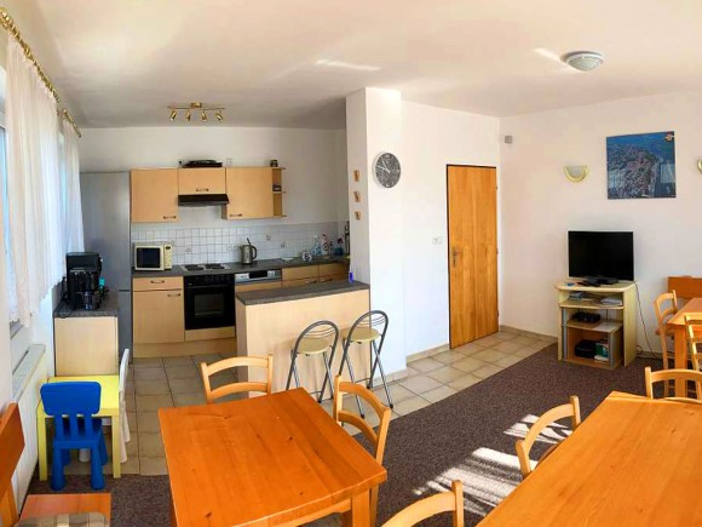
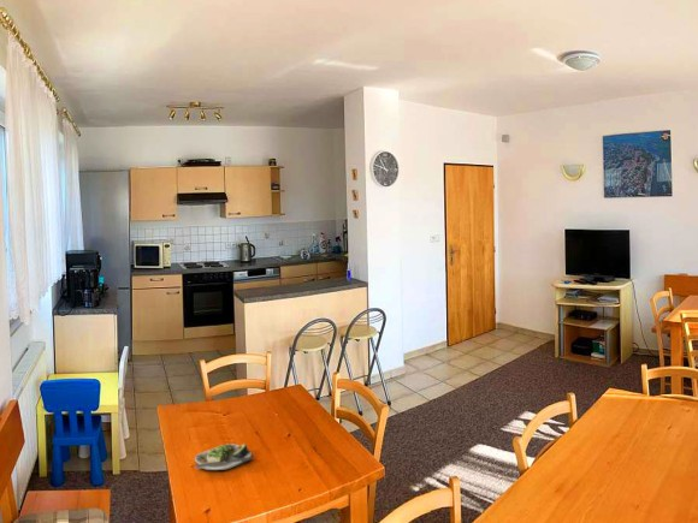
+ salad plate (225, 453)
